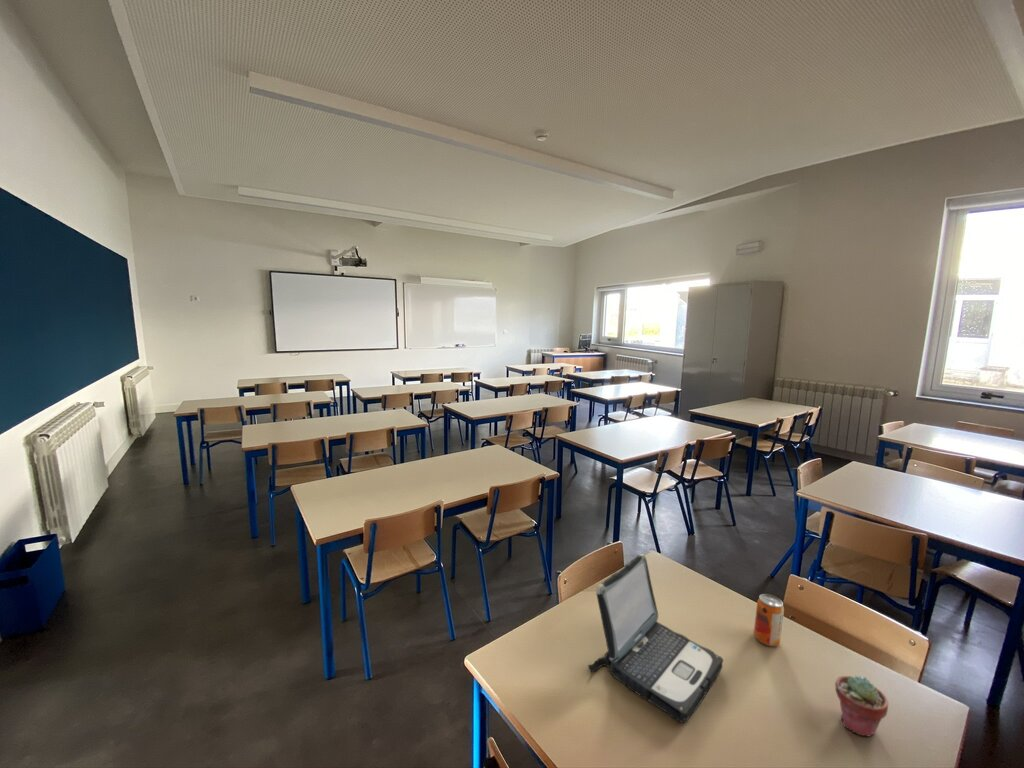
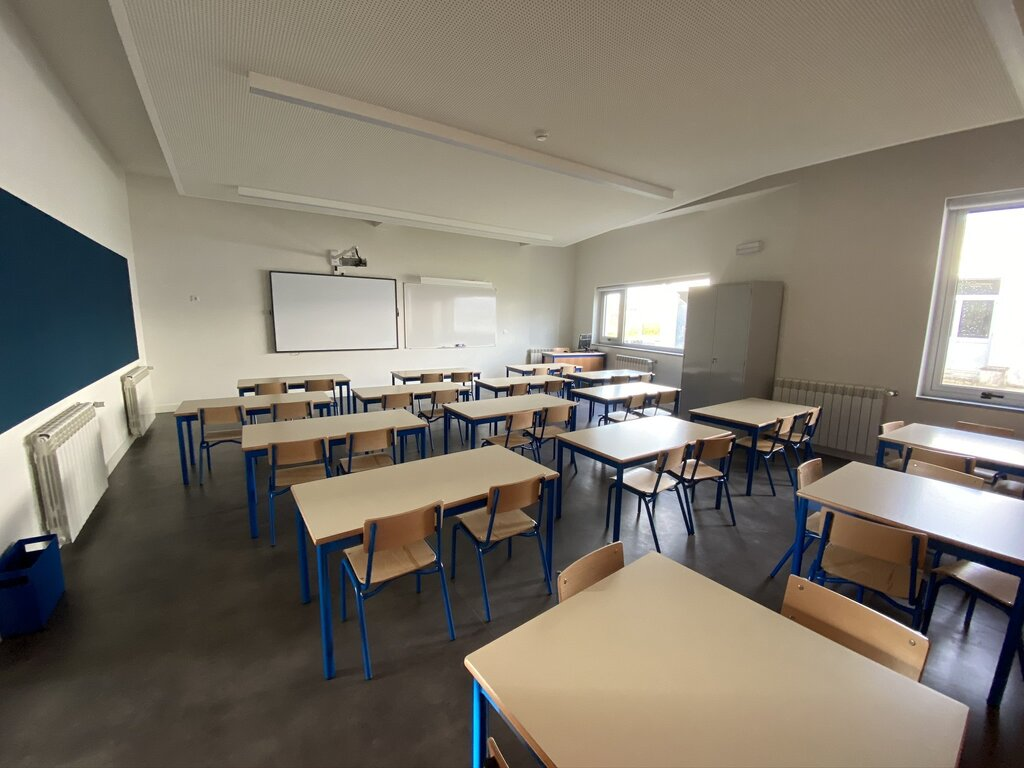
- potted succulent (860, 701)
- laptop (656, 626)
- beverage can (768, 619)
